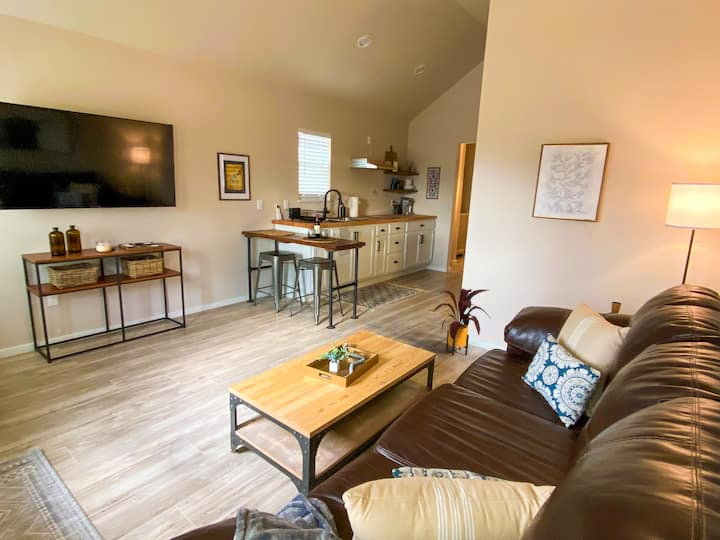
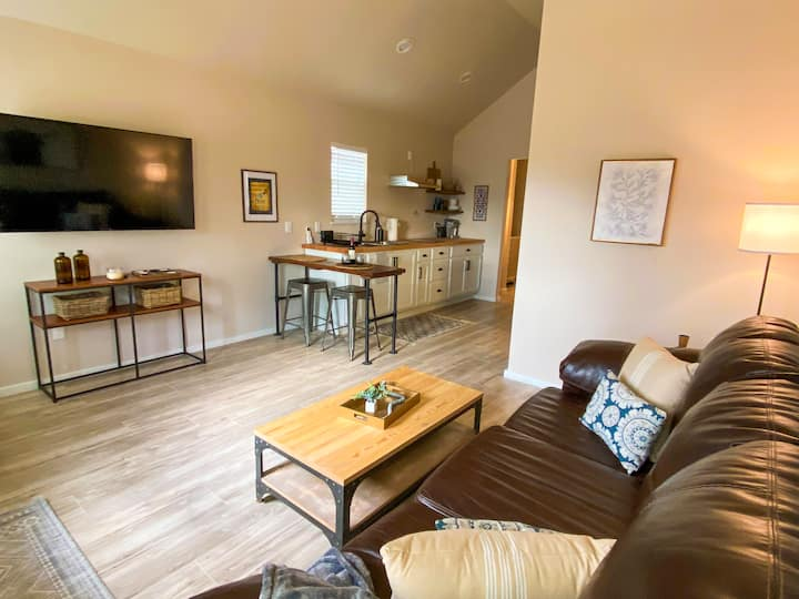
- house plant (459, 319)
